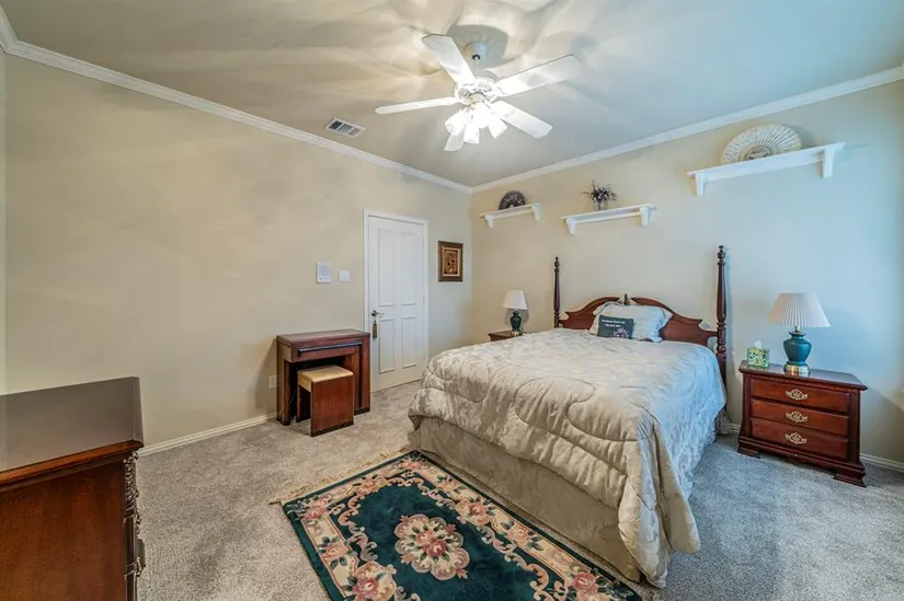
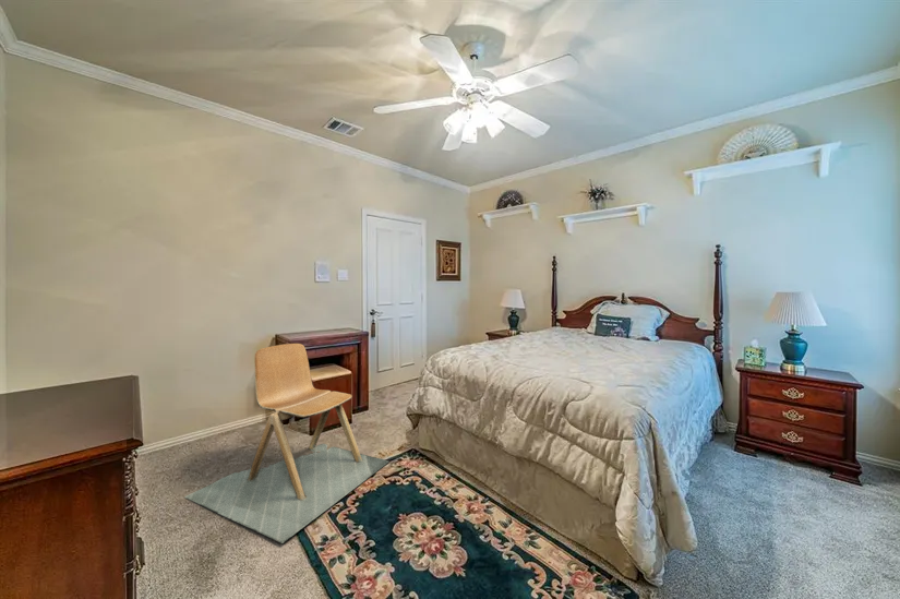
+ chair (295, 414)
